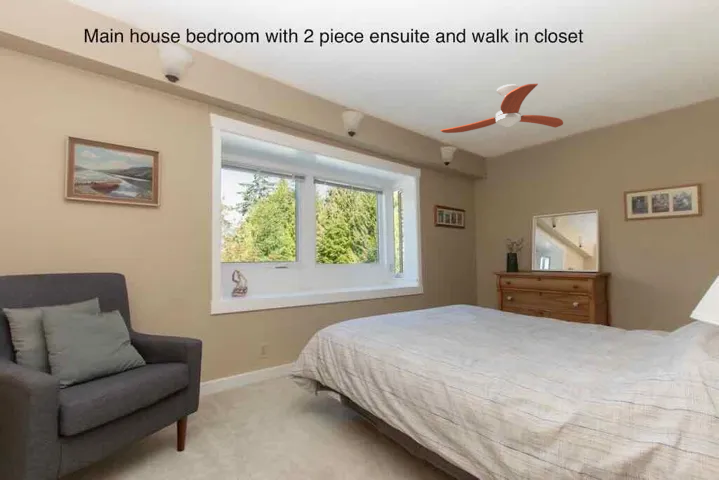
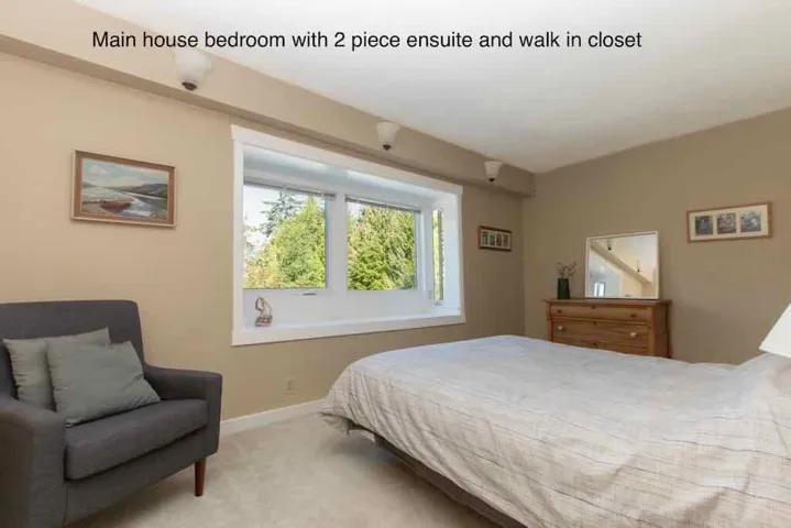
- ceiling fan (501, 105)
